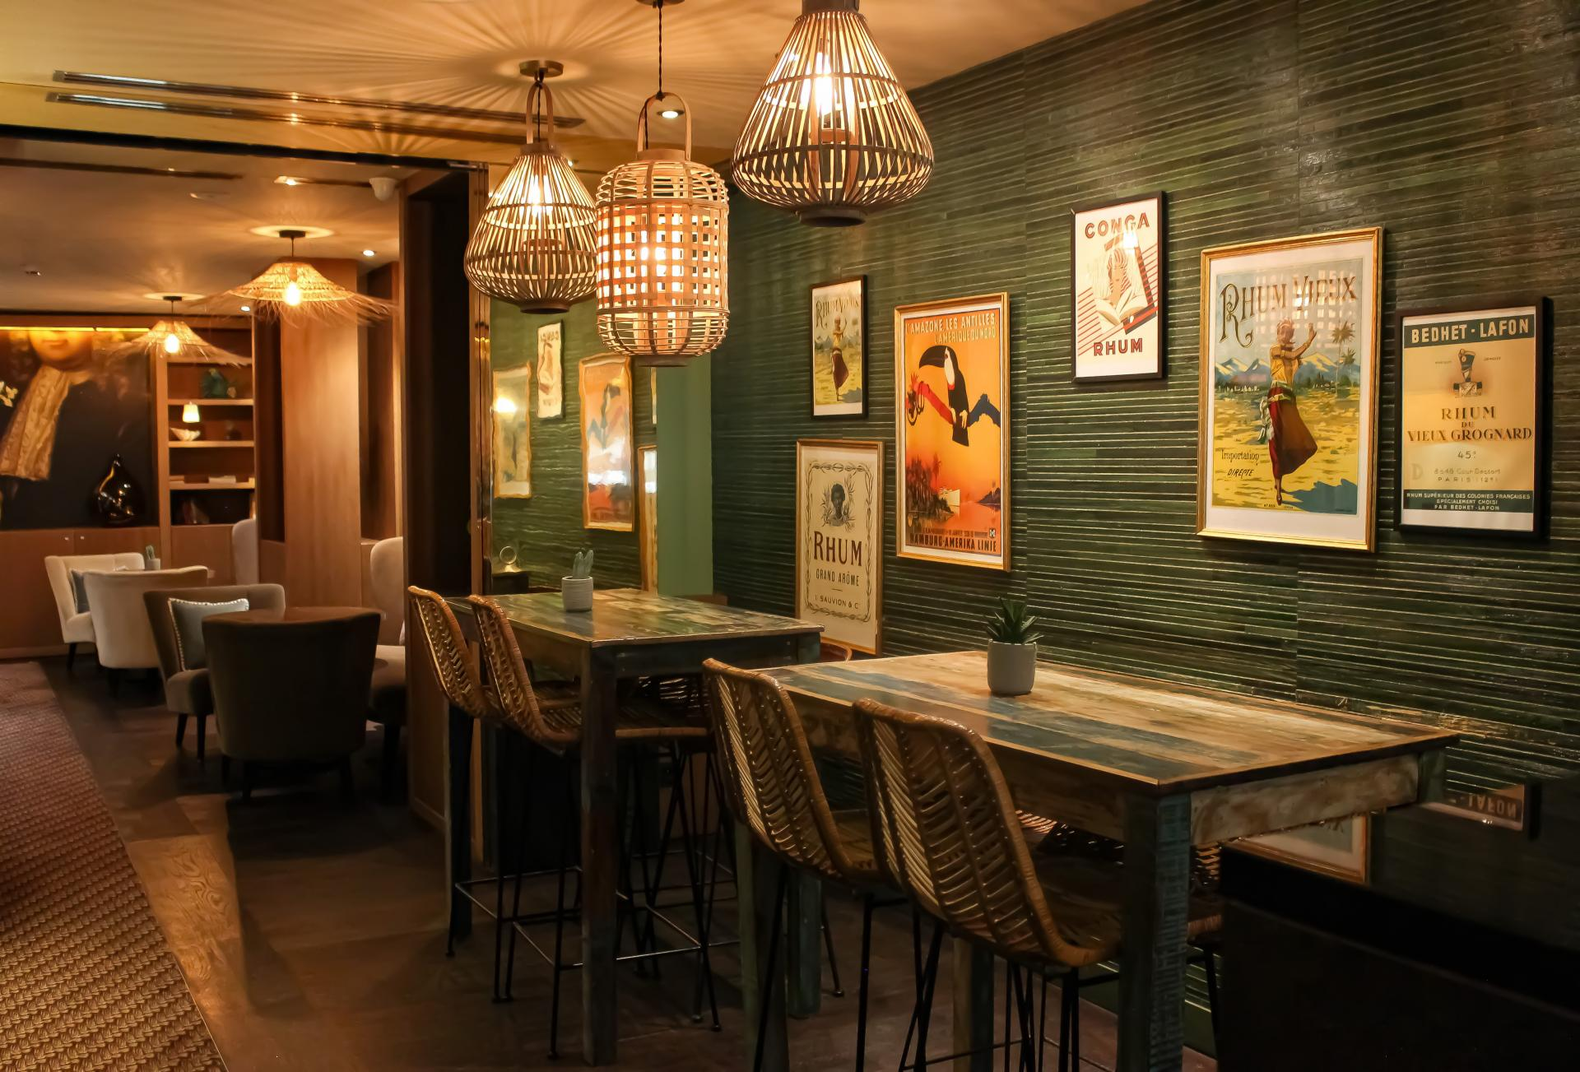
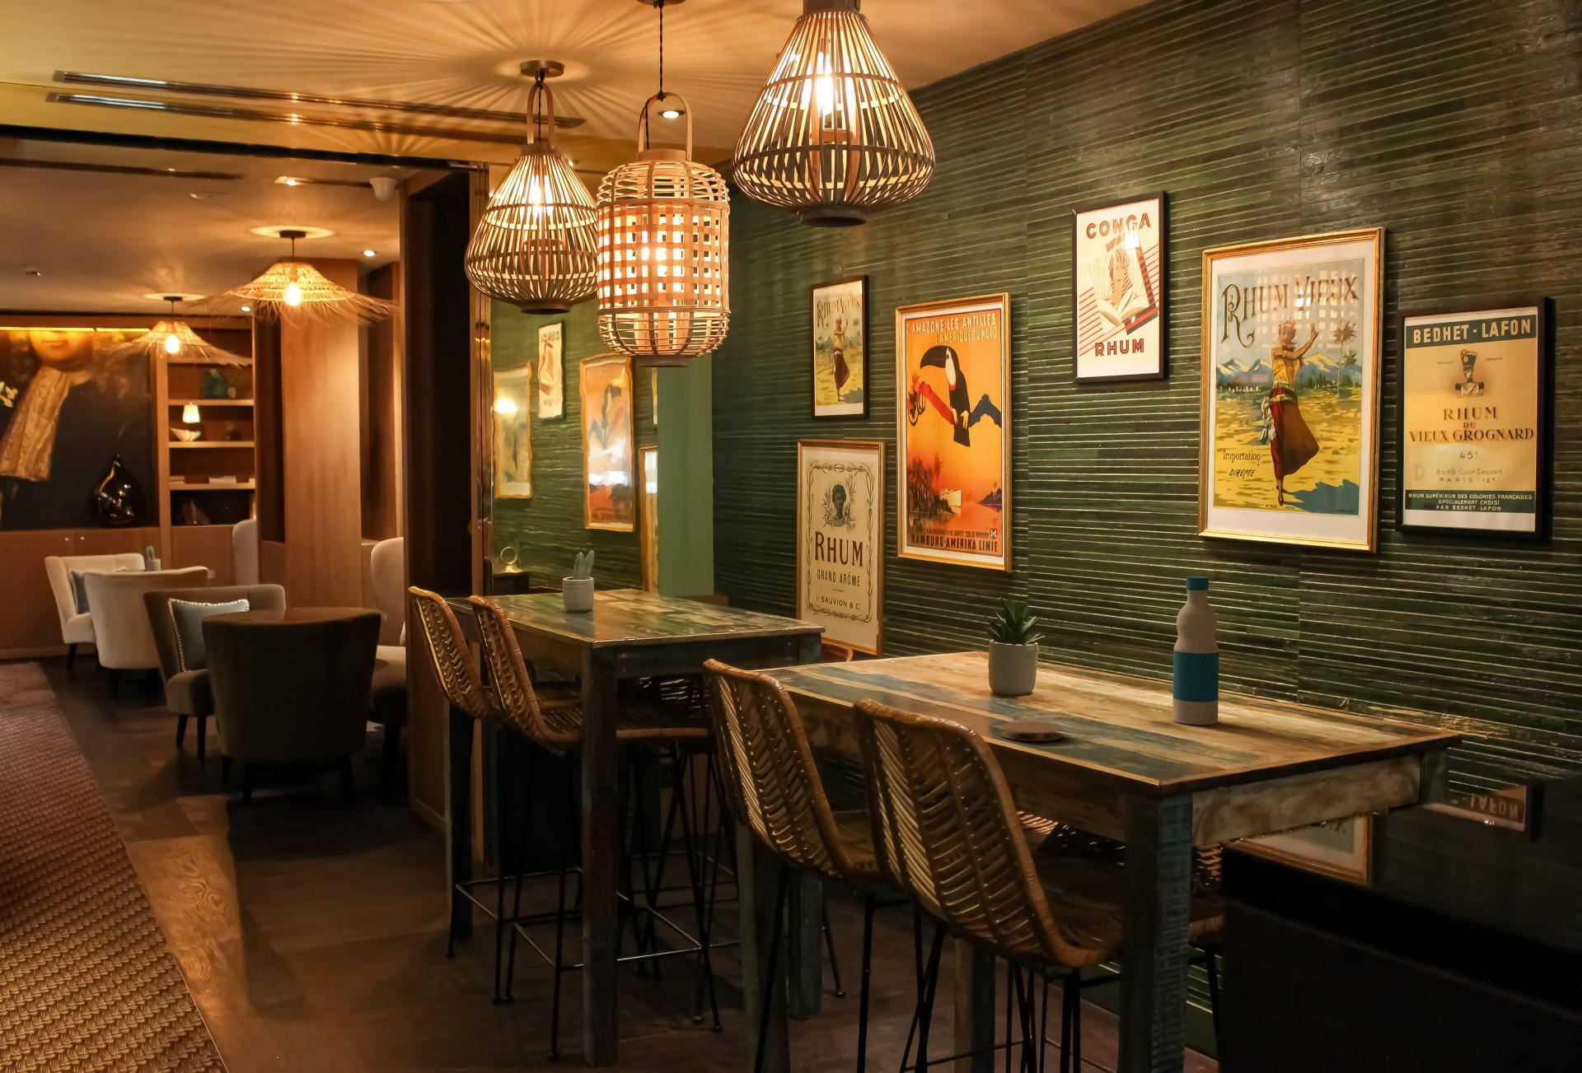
+ bottle (1195, 649)
+ coaster (1031, 731)
